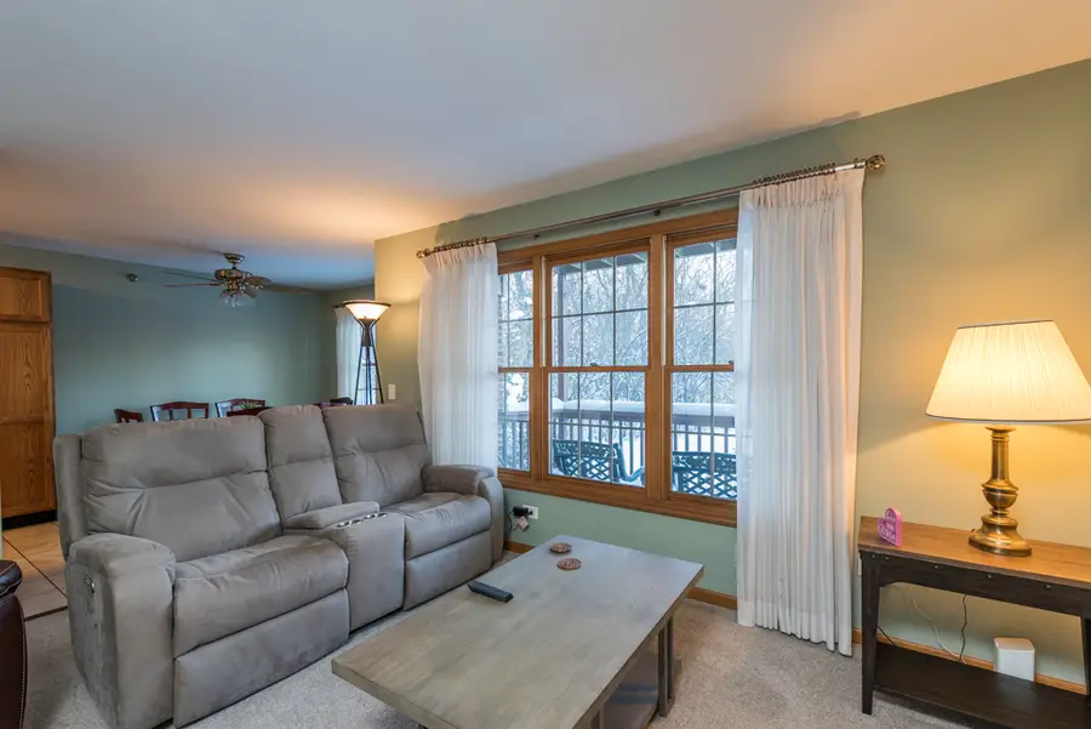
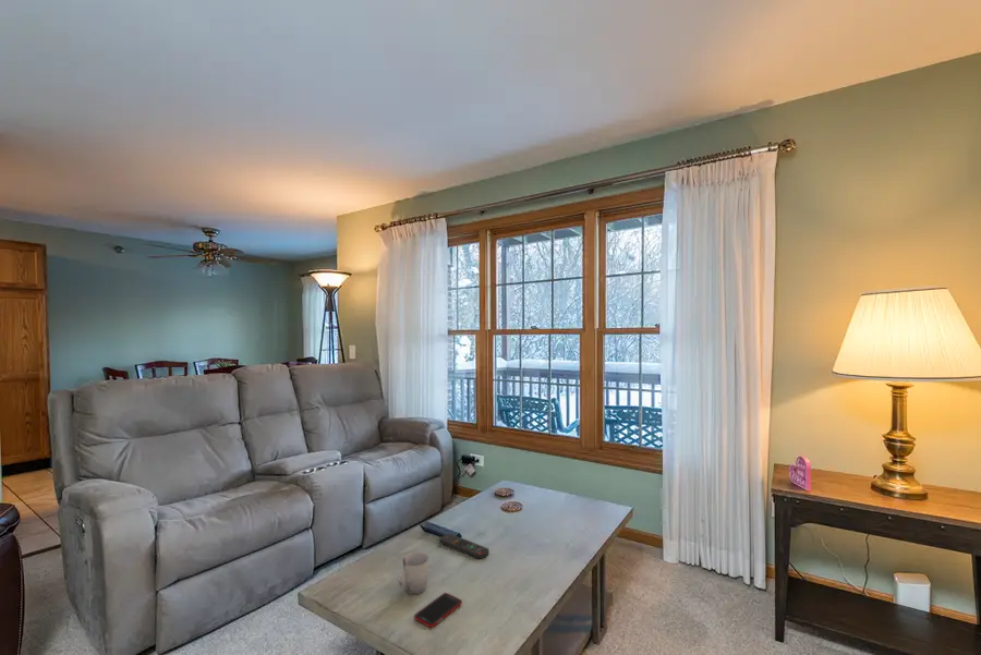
+ cup (412, 575)
+ remote control (463, 545)
+ cell phone (438, 609)
